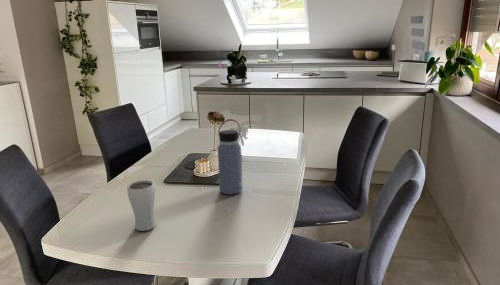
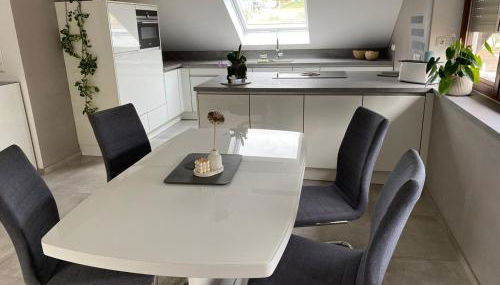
- drinking glass (143, 206)
- water bottle (229, 156)
